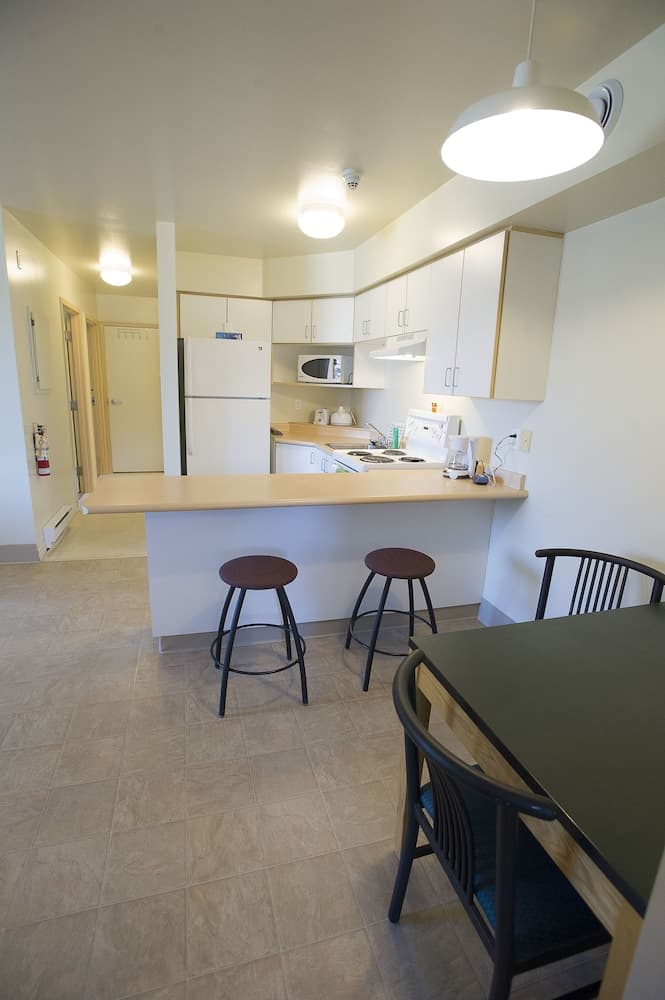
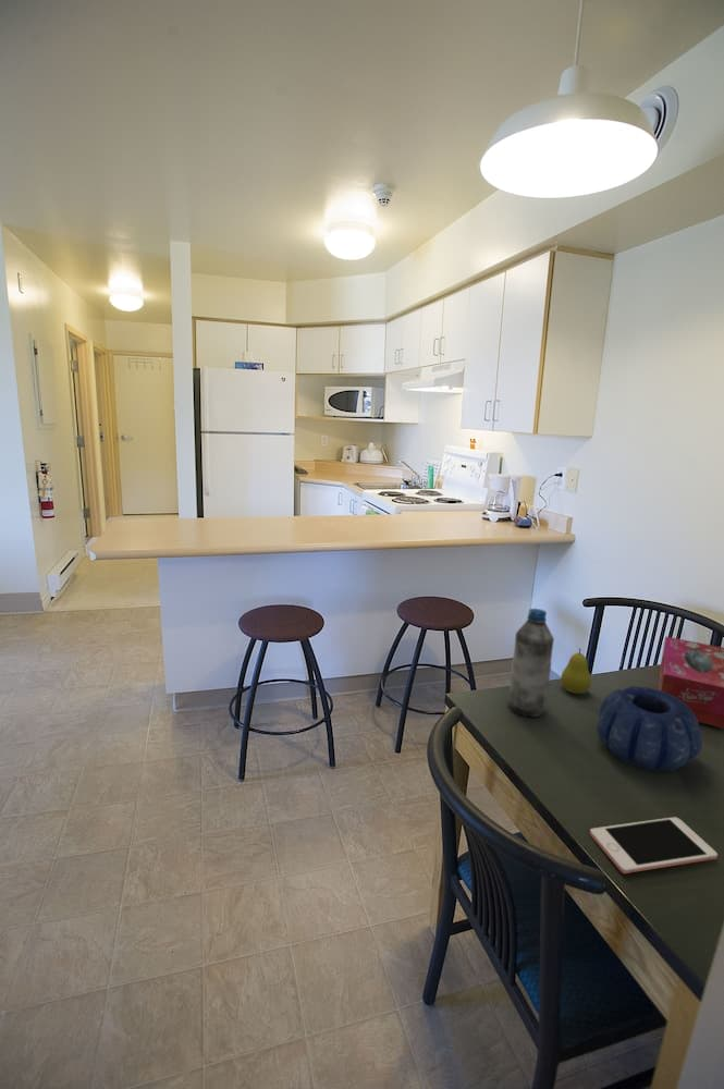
+ decorative bowl (647, 725)
+ water bottle (531, 660)
+ fruit (577, 669)
+ tissue box (695, 677)
+ cell phone (651, 843)
